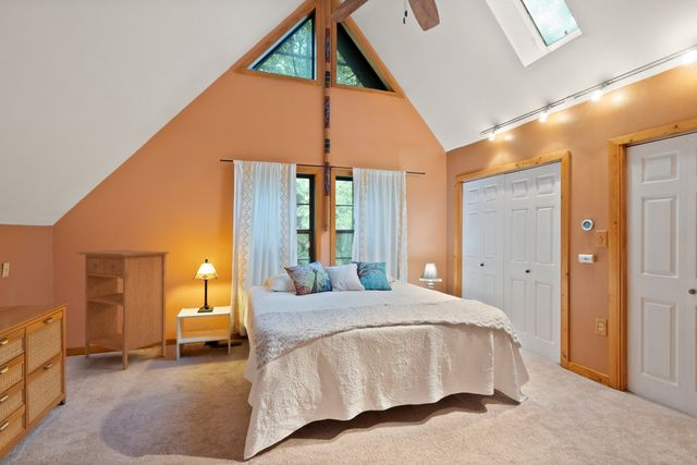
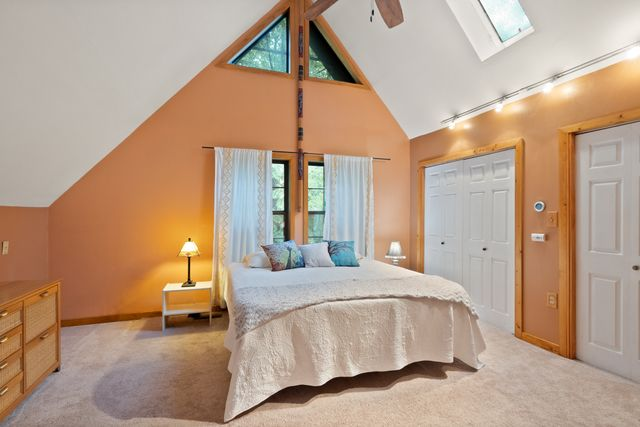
- bookshelf (123, 304)
